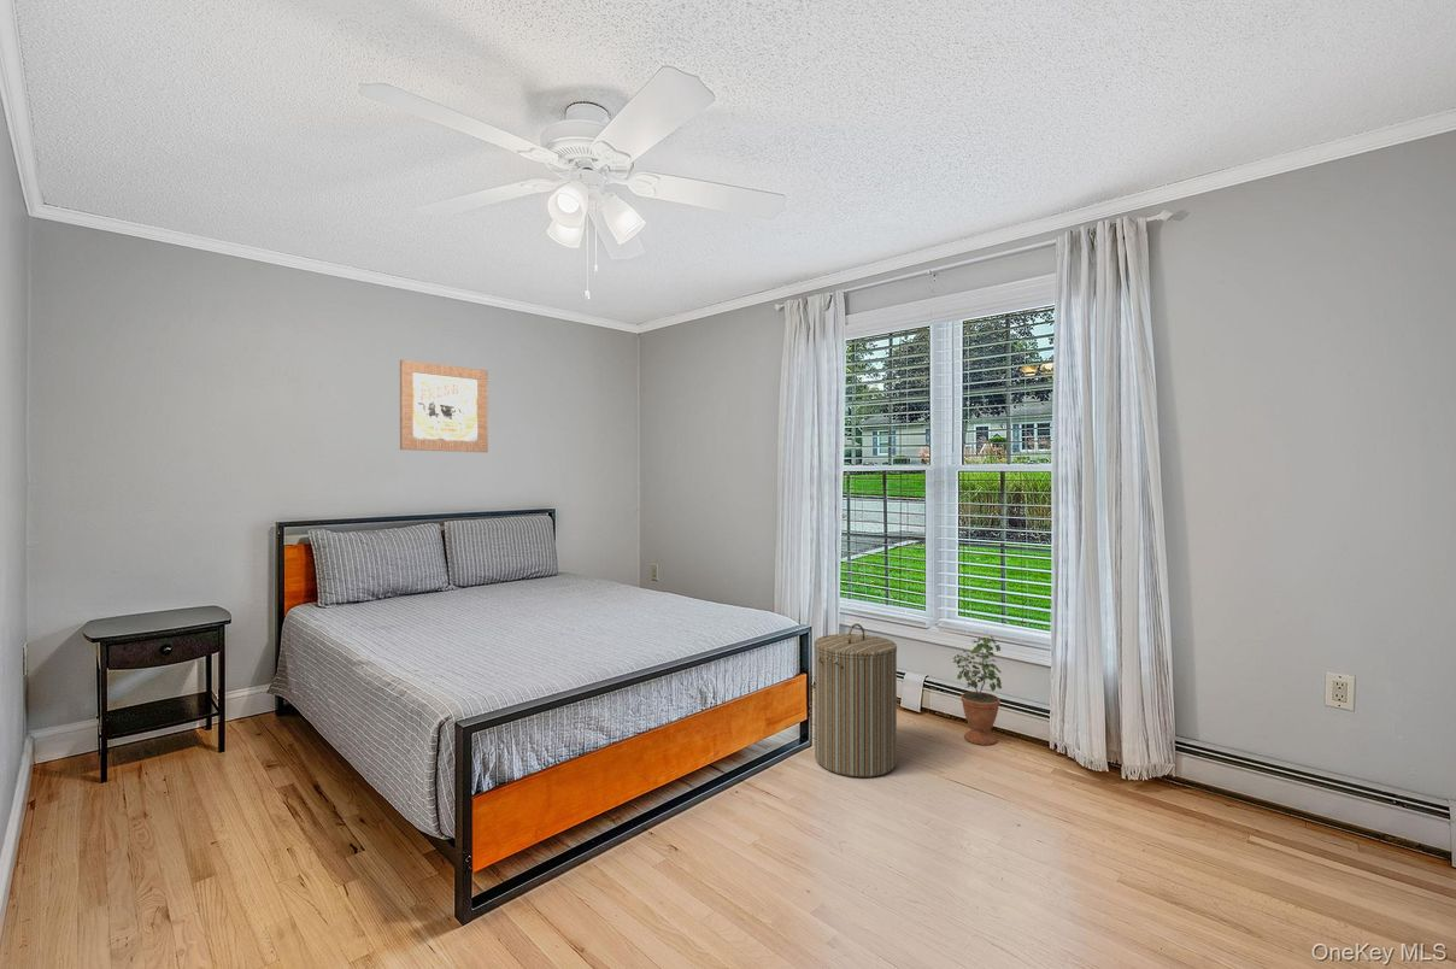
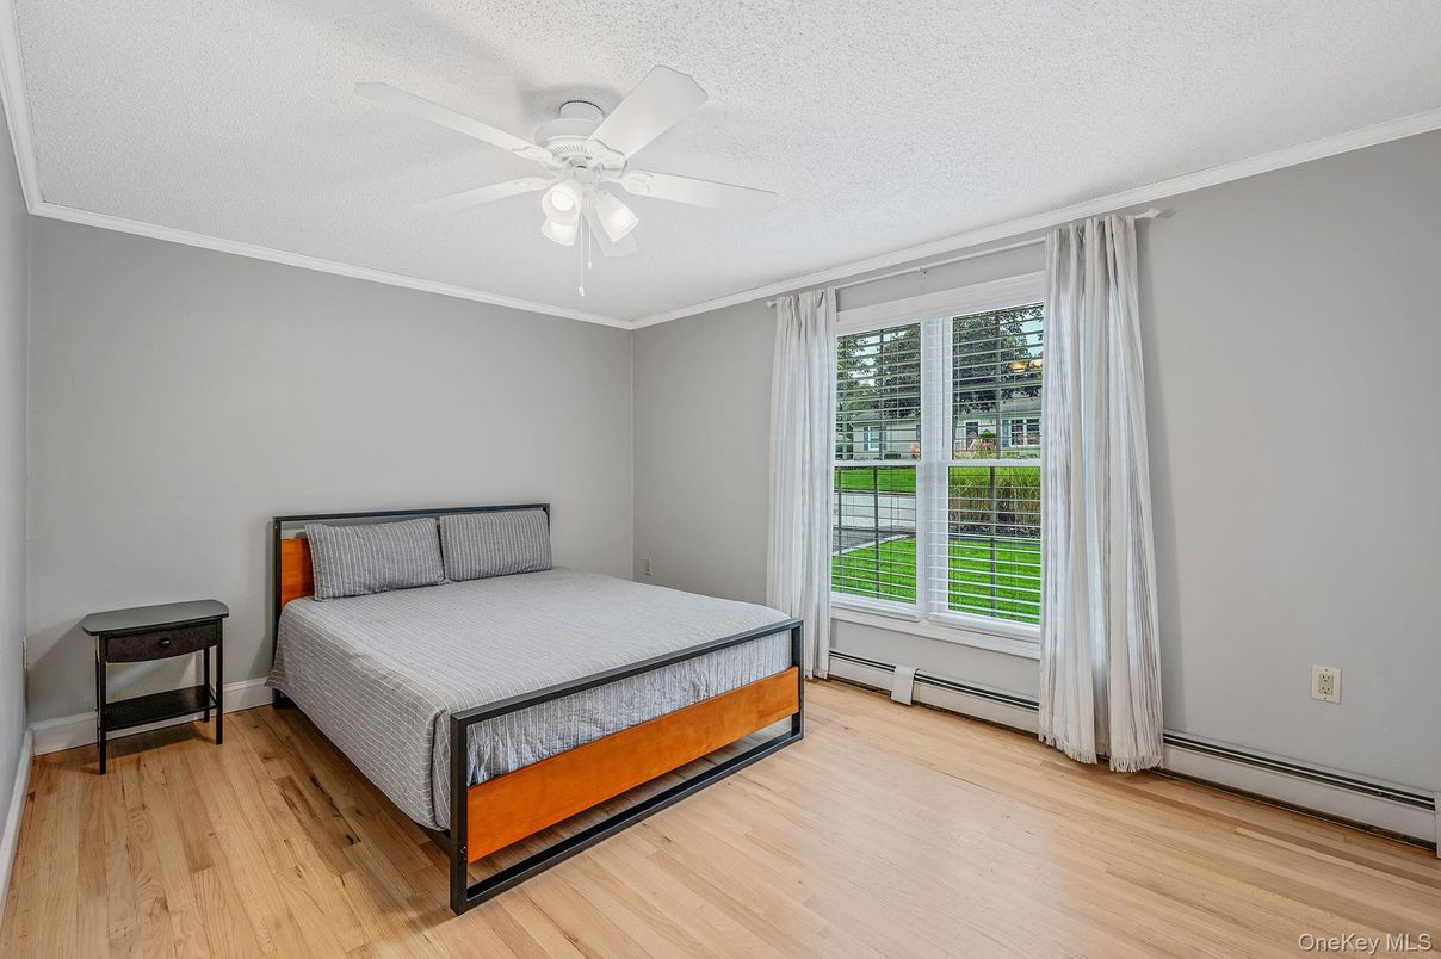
- potted plant (976, 685)
- laundry hamper (855, 692)
- wall art (445, 407)
